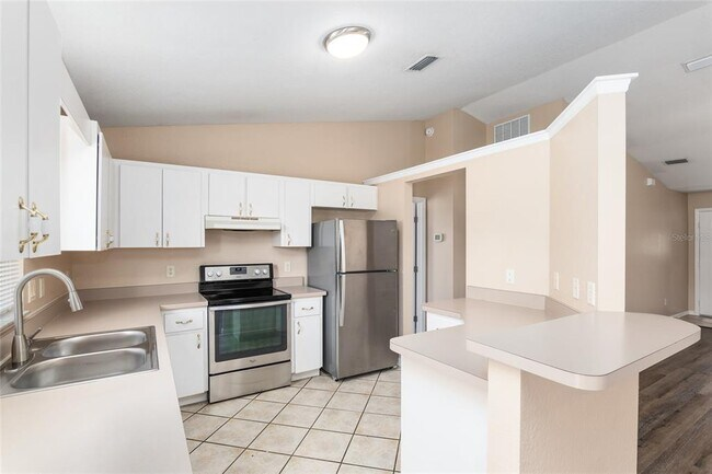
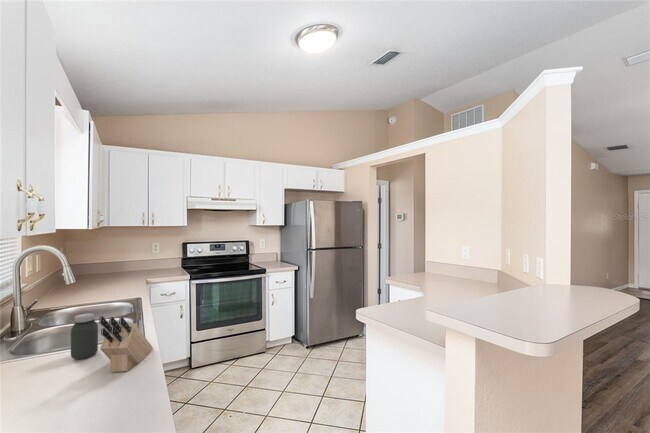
+ jar (84, 335)
+ knife block (126, 336)
